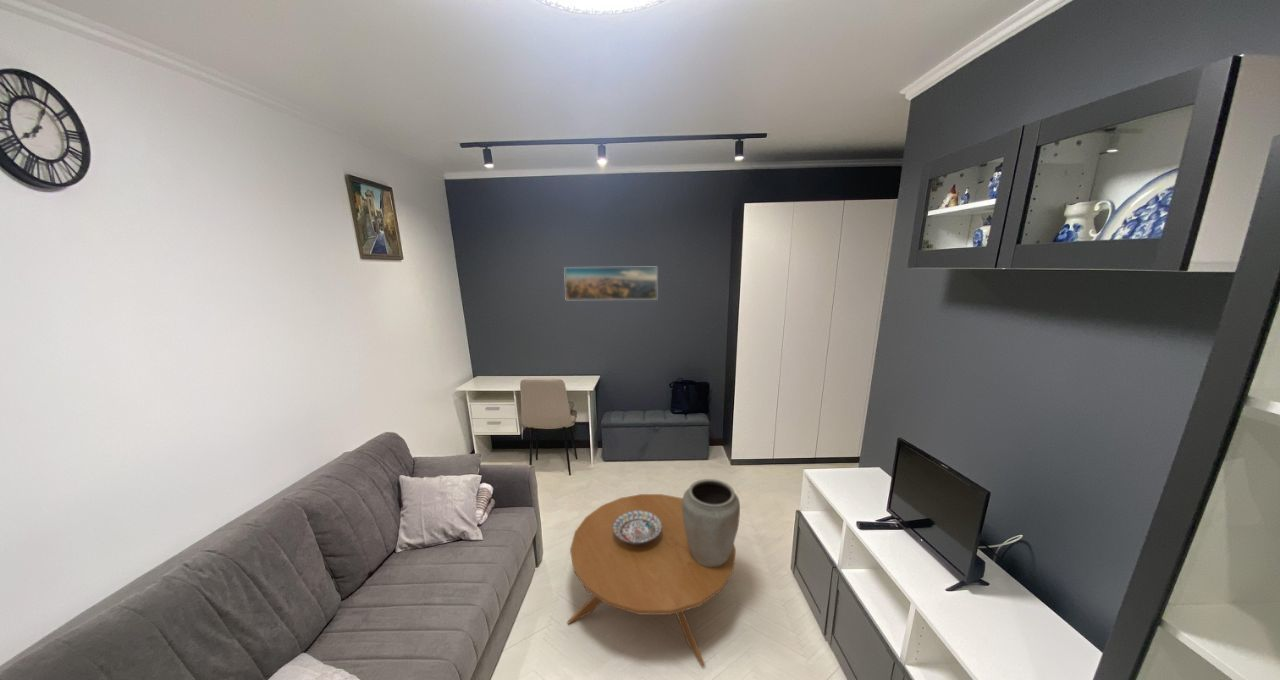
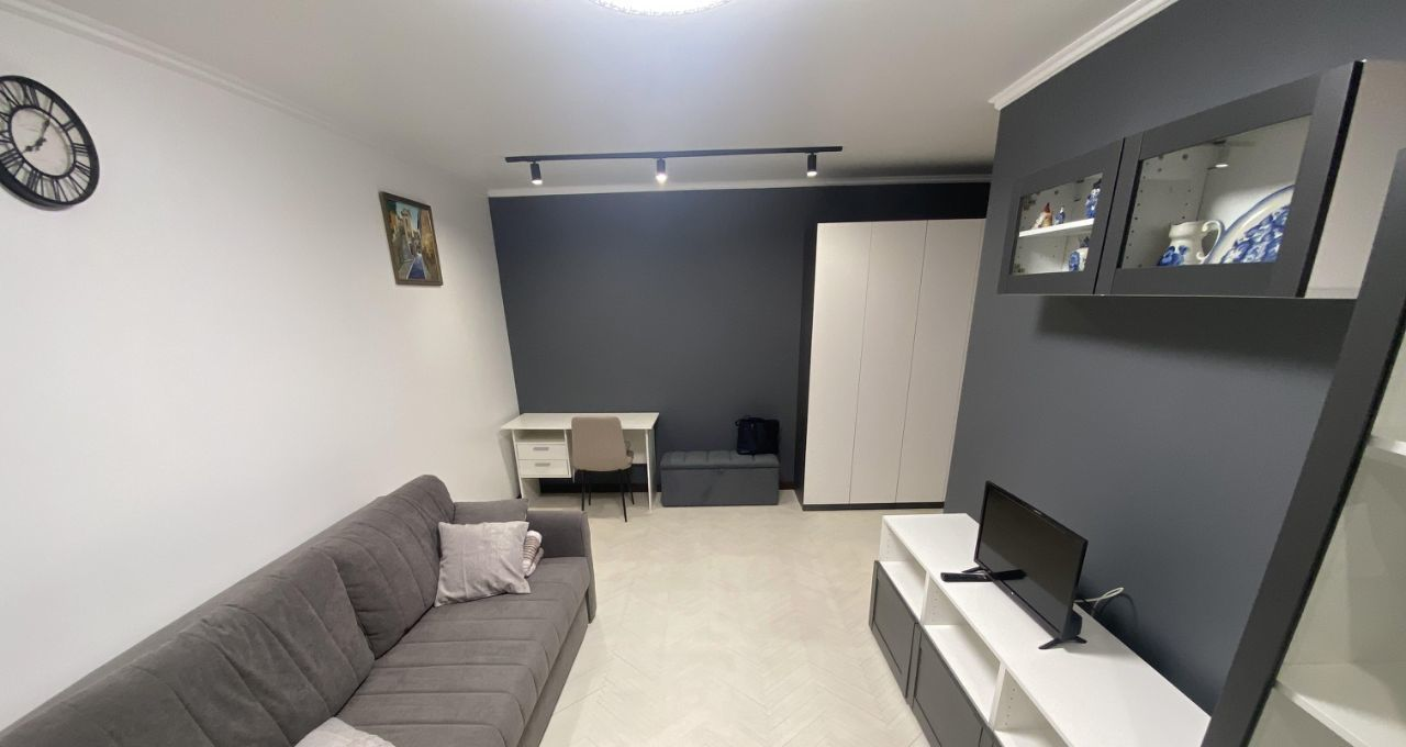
- coffee table (652, 564)
- vase (710, 523)
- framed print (611, 283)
- decorative bowl (637, 530)
